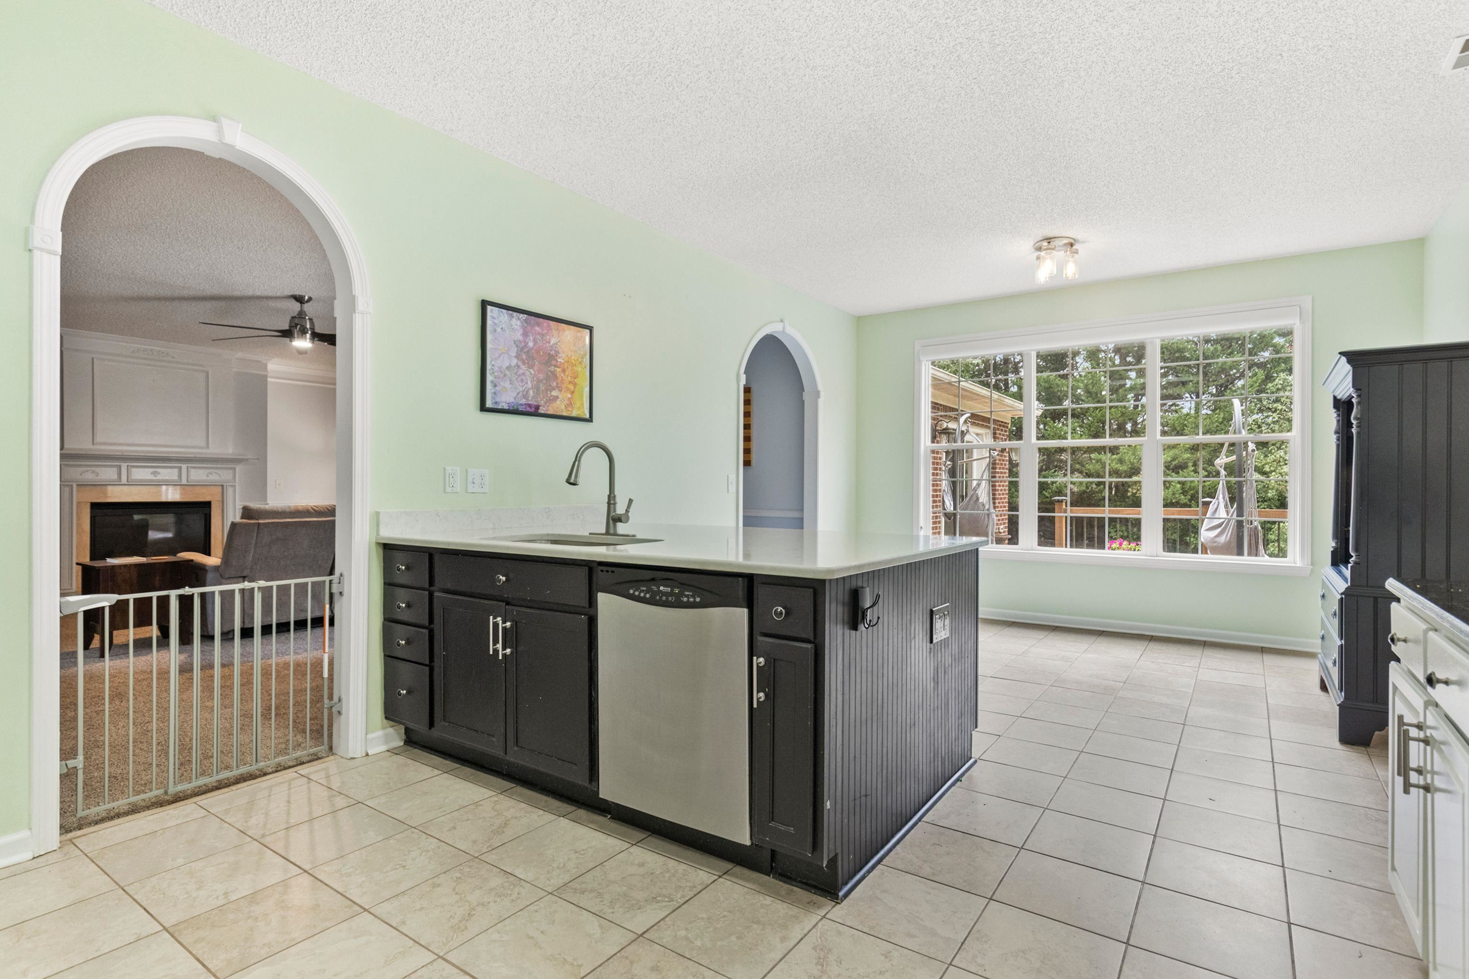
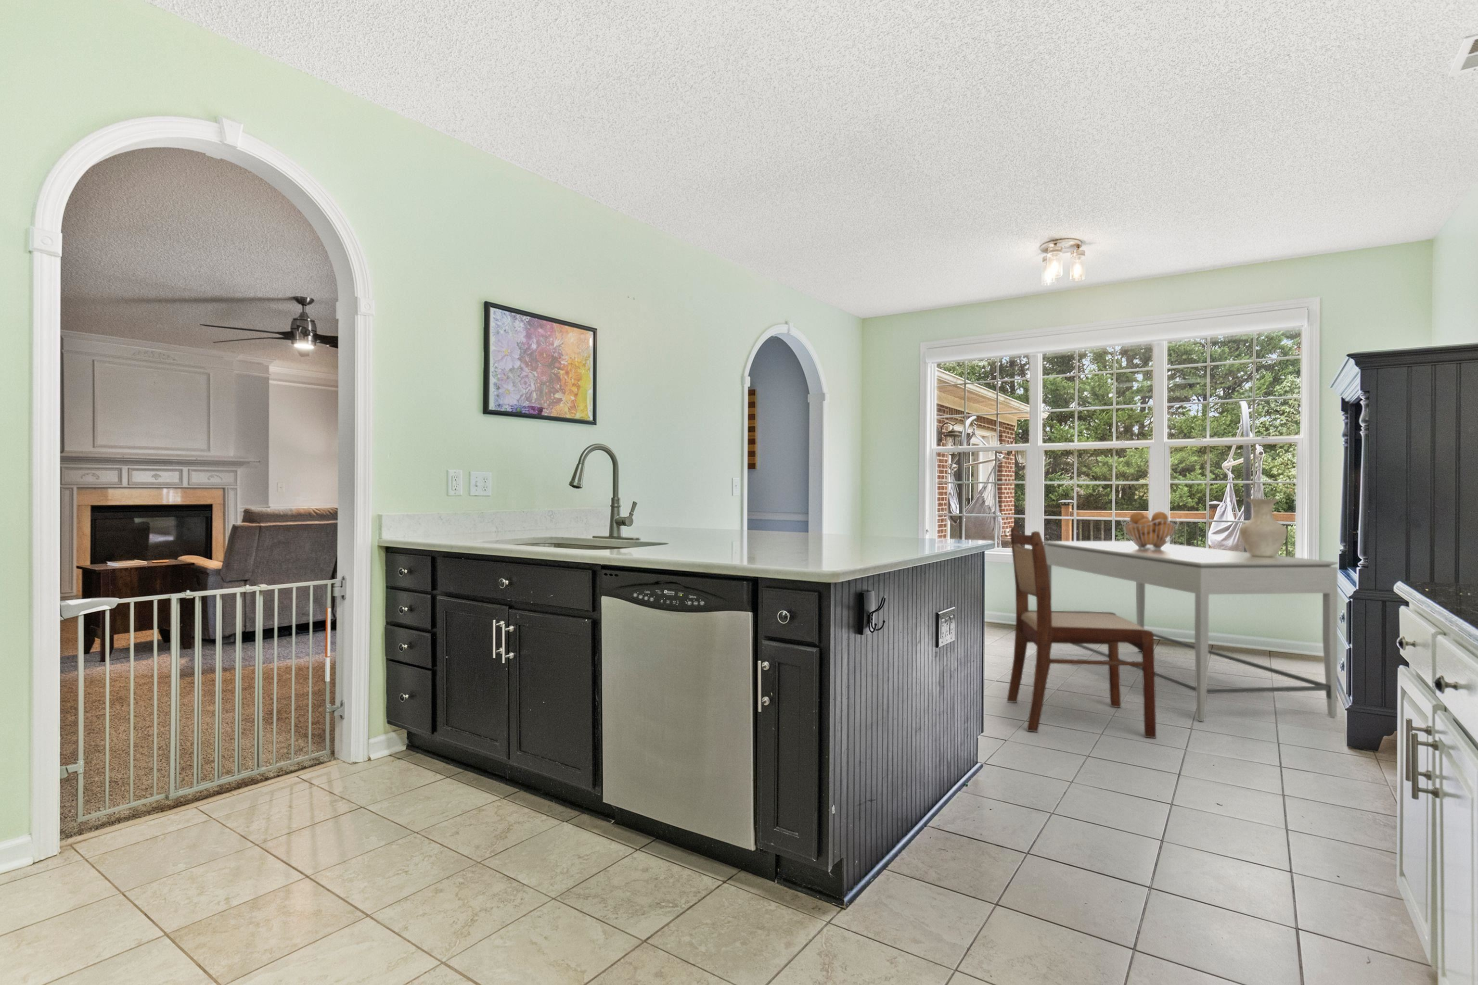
+ dining table (1161, 635)
+ fruit basket (1149, 530)
+ vase (1262, 528)
+ dining chair (1076, 623)
